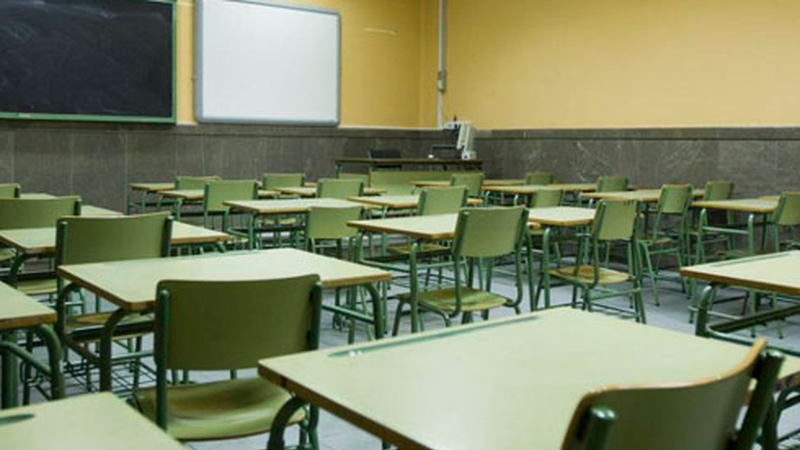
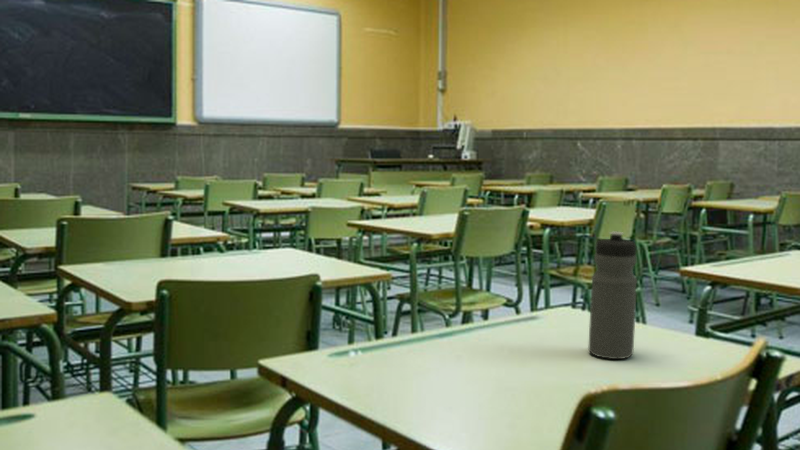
+ water bottle (613, 293)
